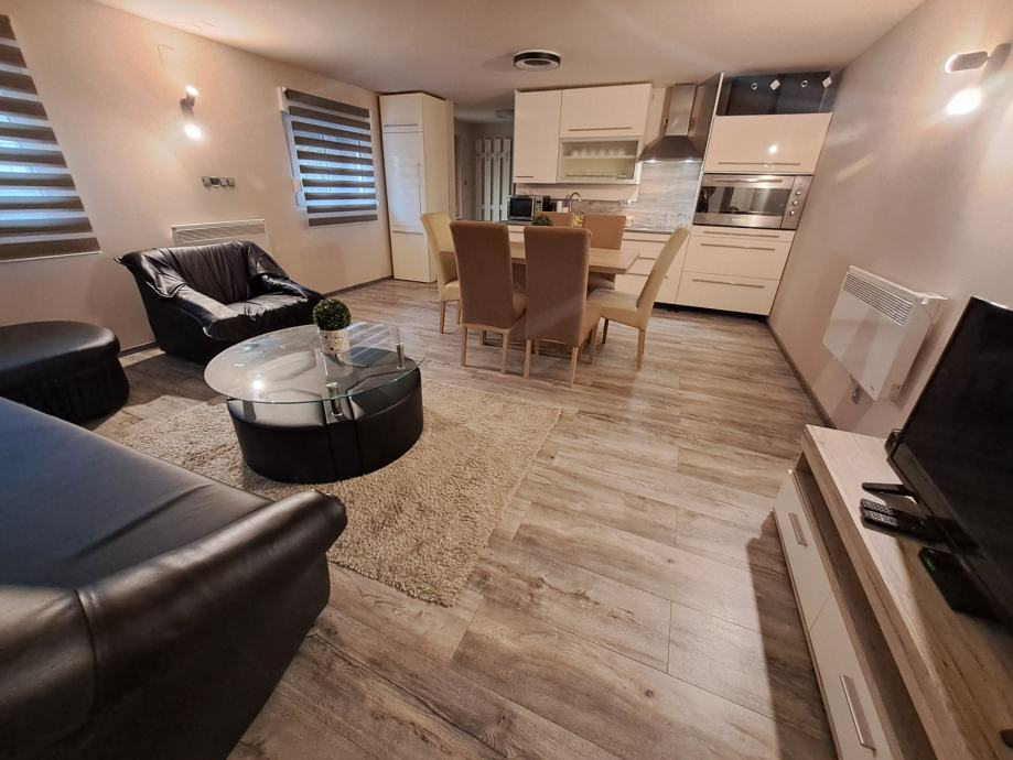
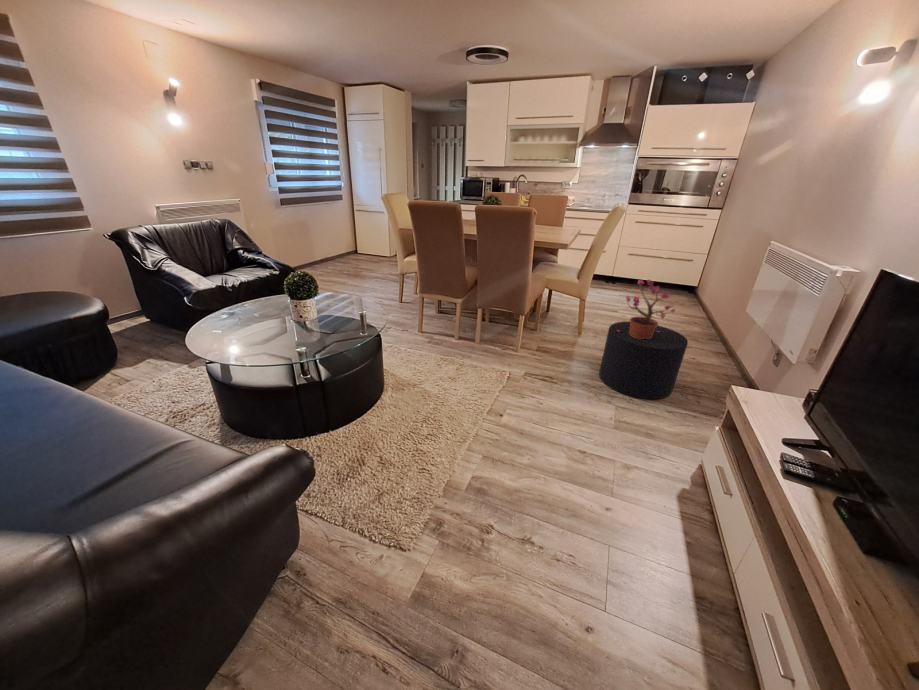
+ potted plant (648, 306)
+ stool (640, 358)
